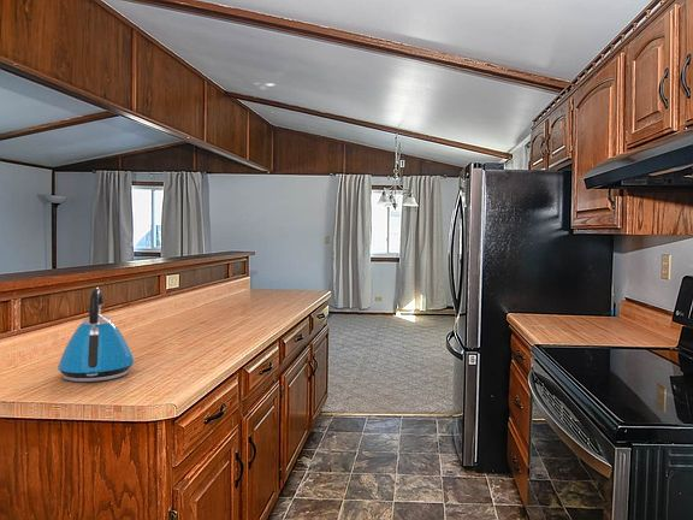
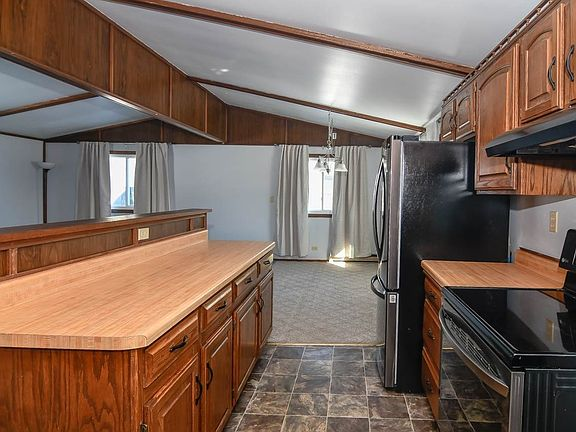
- kettle (96, 331)
